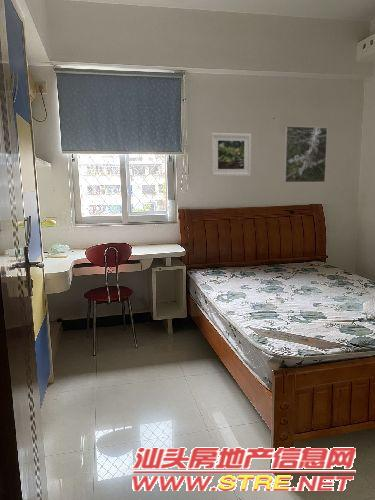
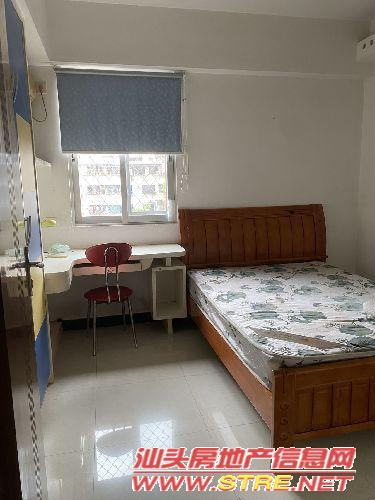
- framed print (305, 155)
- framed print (231, 155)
